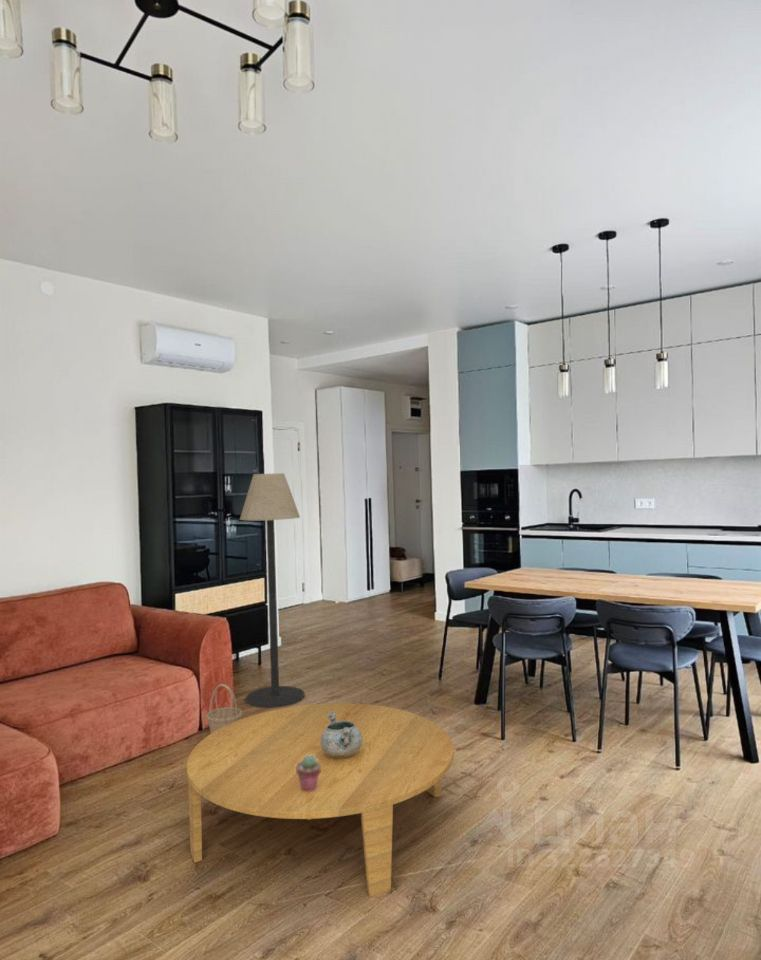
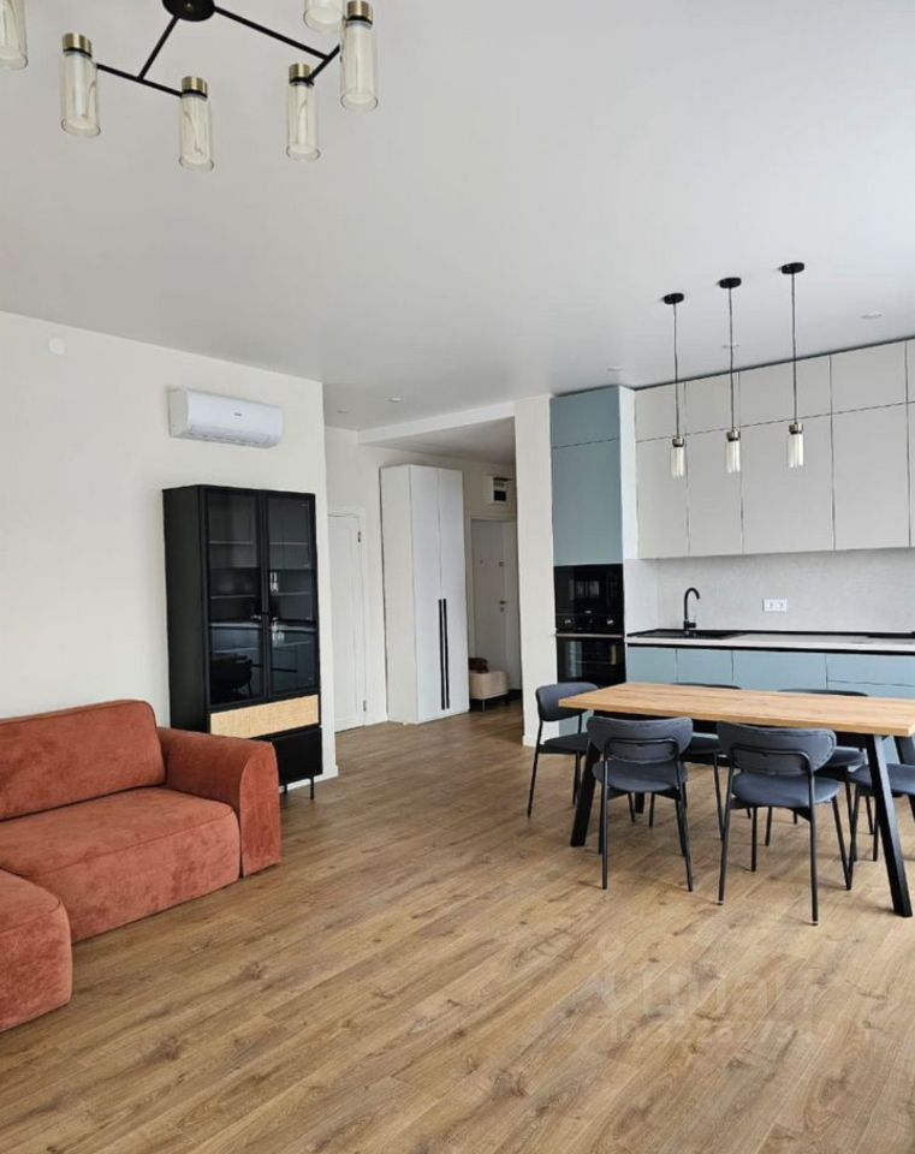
- decorative bowl (341, 735)
- coffee table (323, 785)
- potted succulent (308, 771)
- floor lamp (272, 586)
- basket (224, 710)
